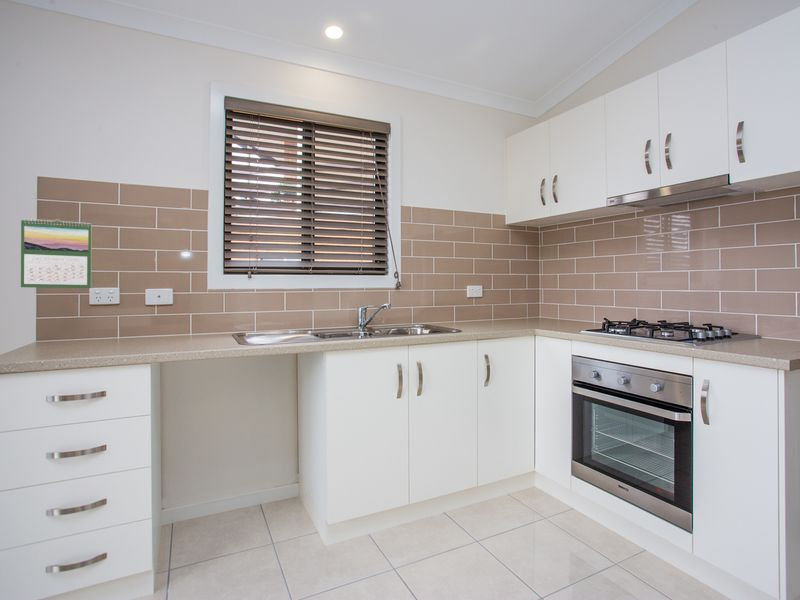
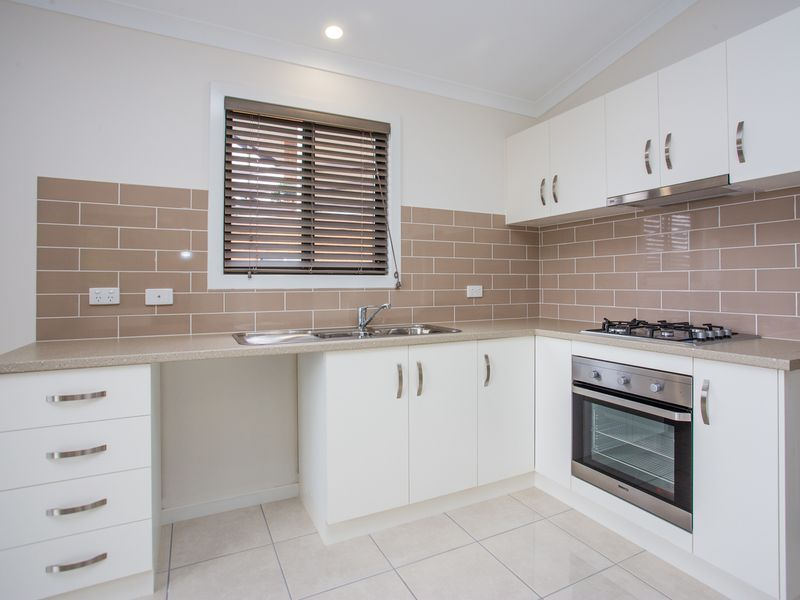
- calendar (57, 253)
